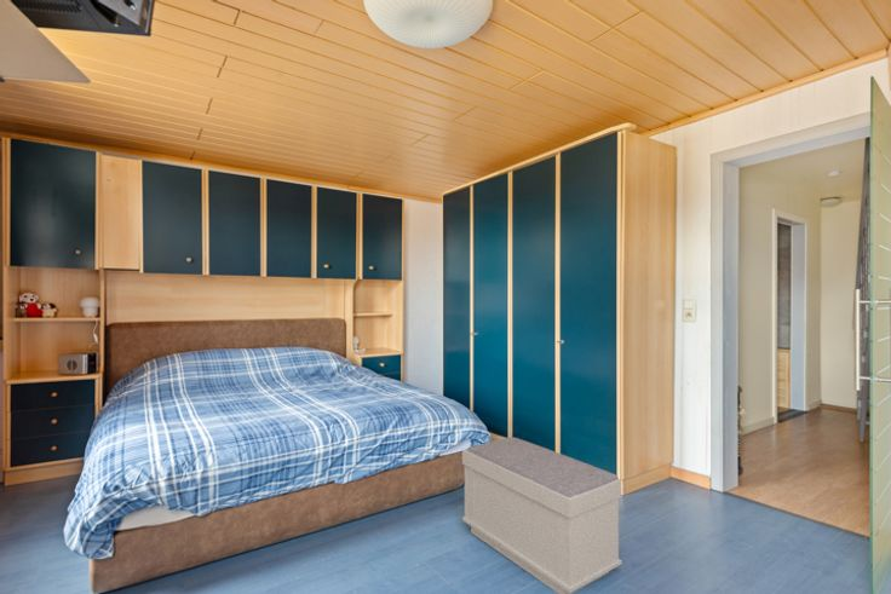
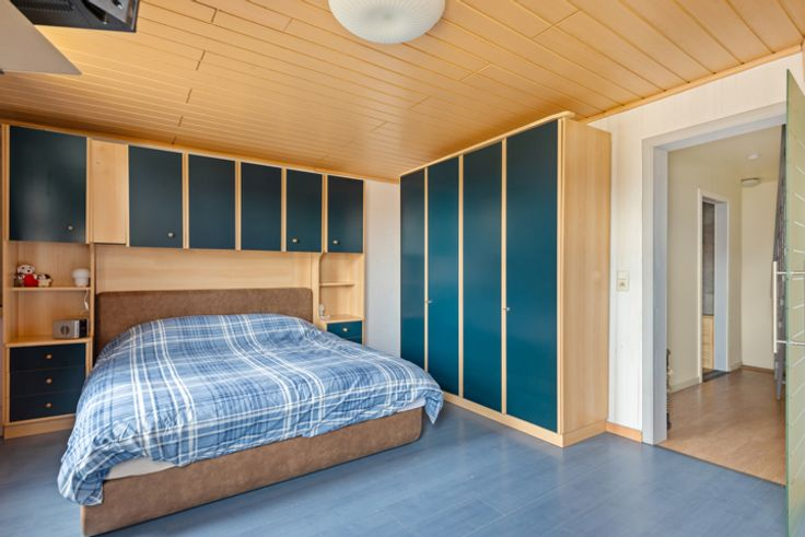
- bench (535, 503)
